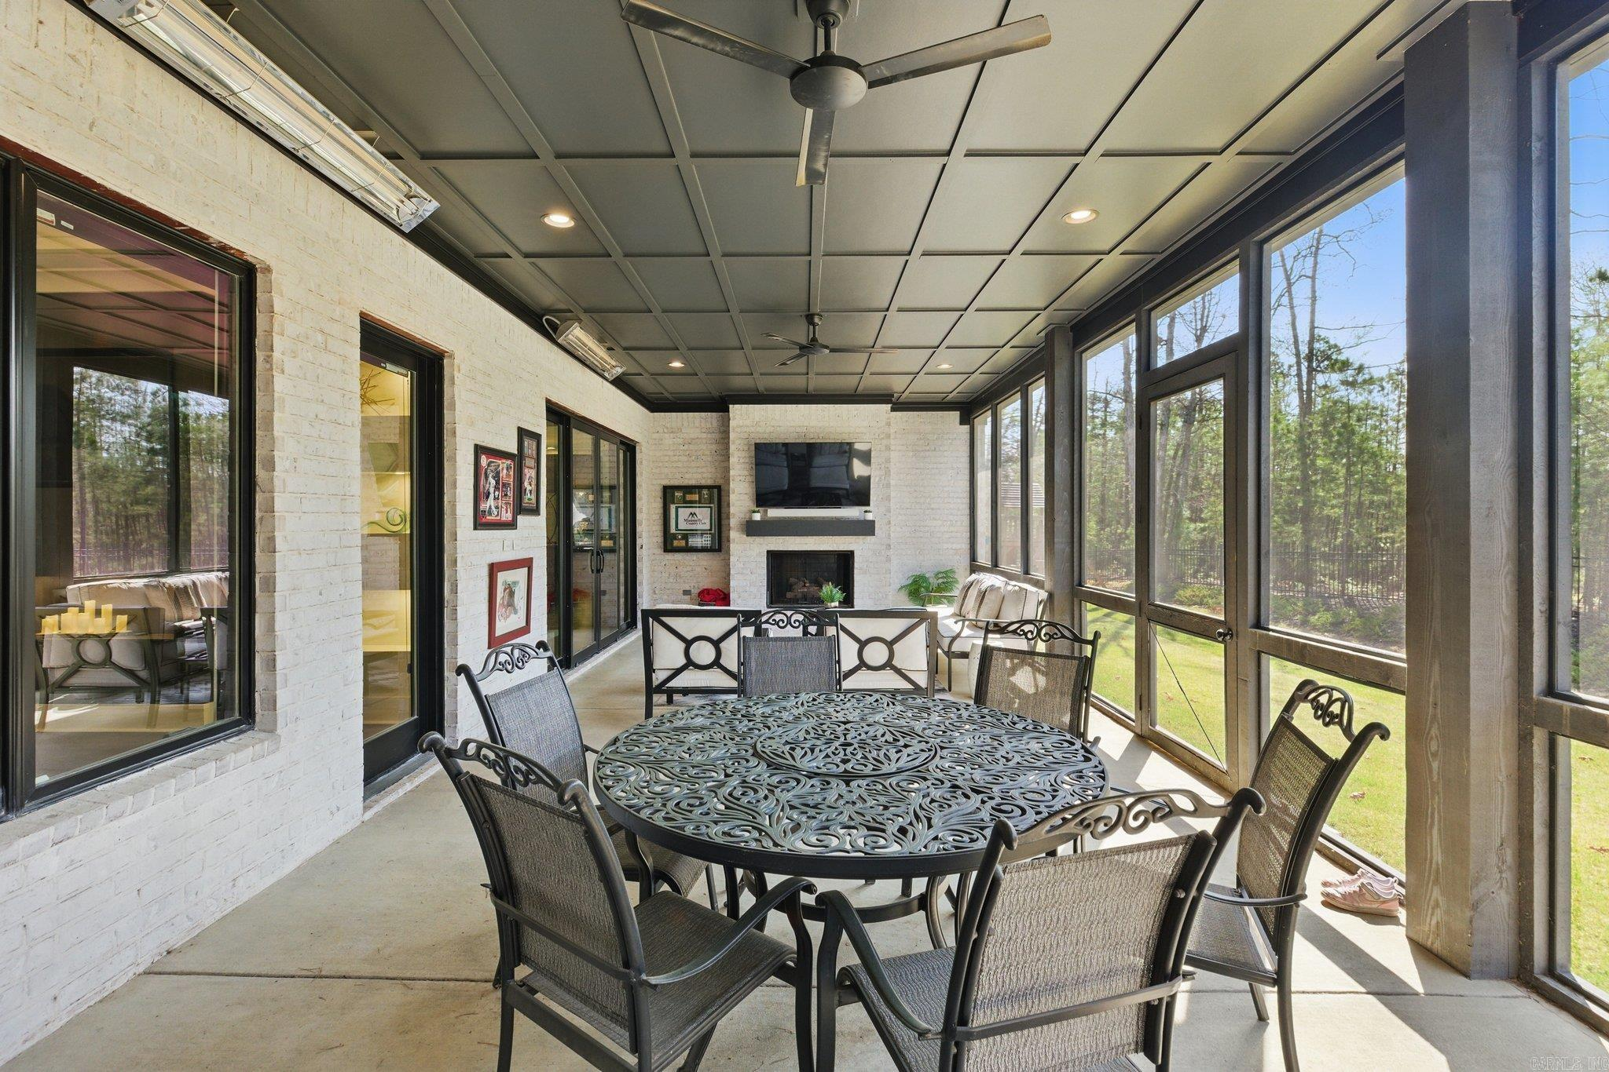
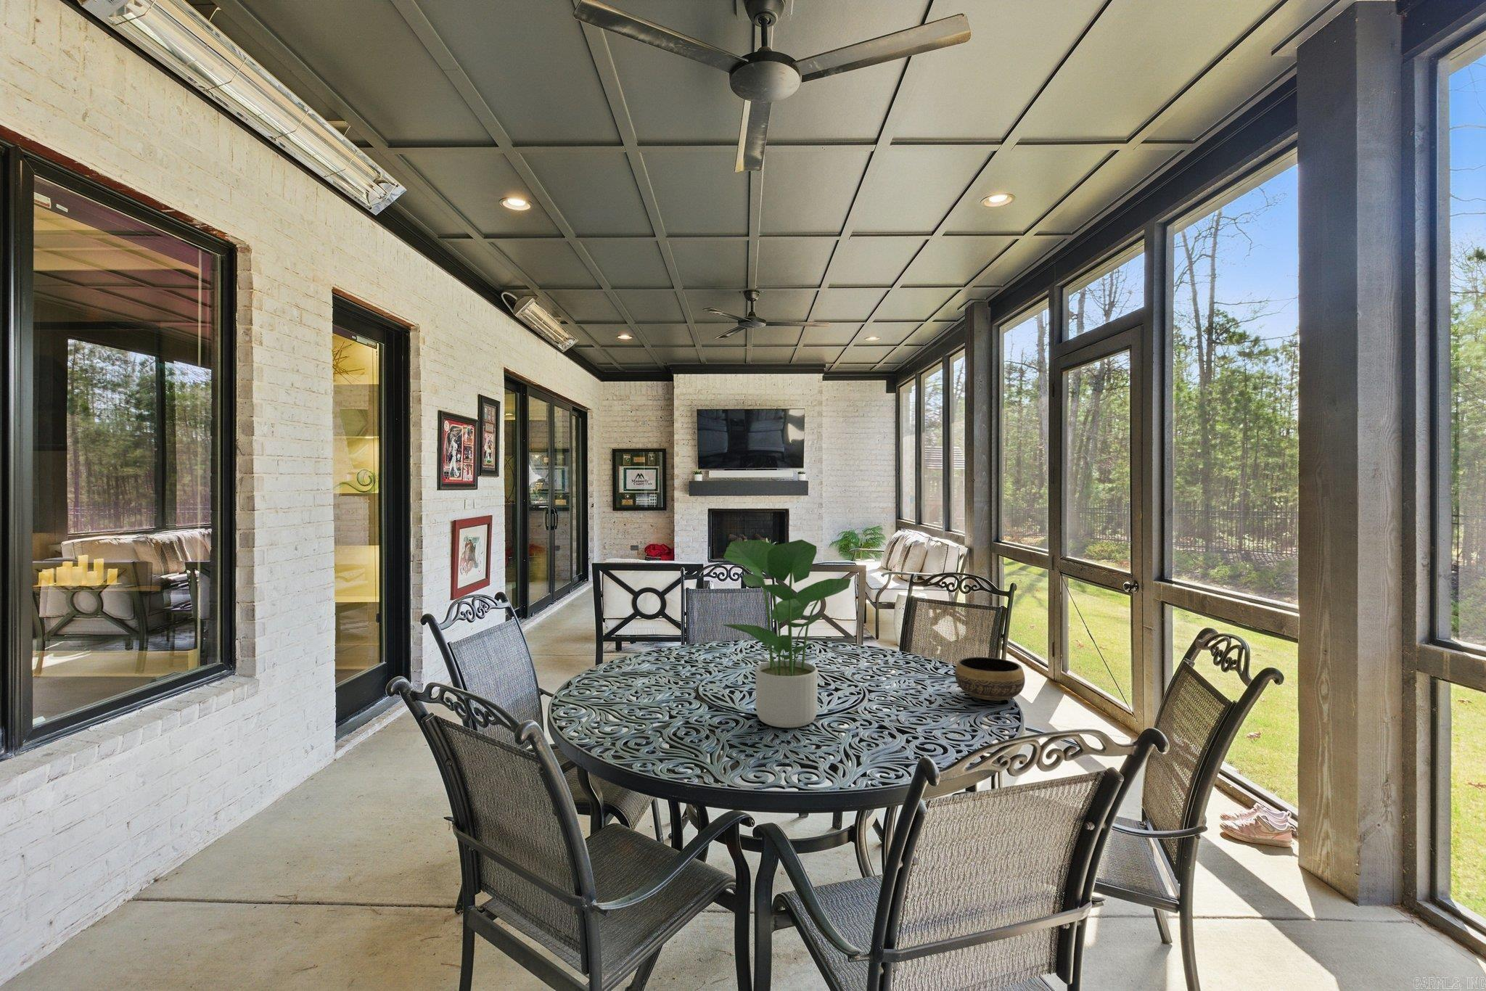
+ bowl (988, 680)
+ potted plant (791, 625)
